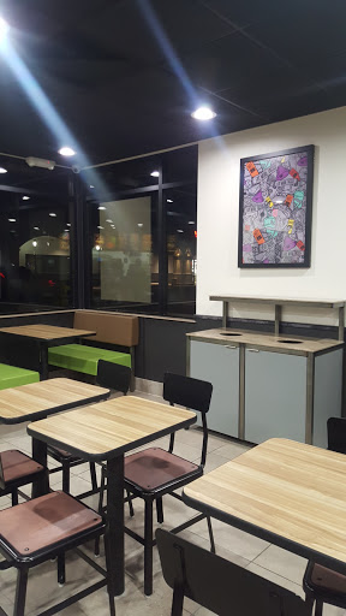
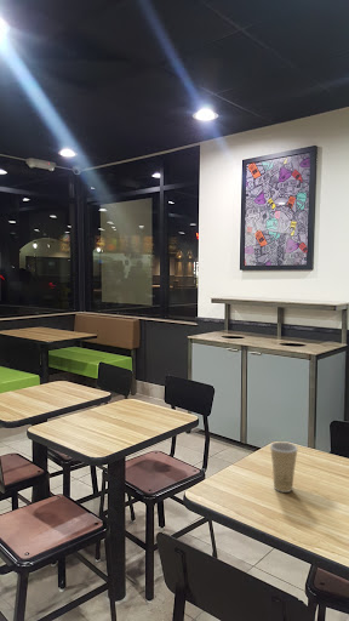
+ paper cup (282, 467)
